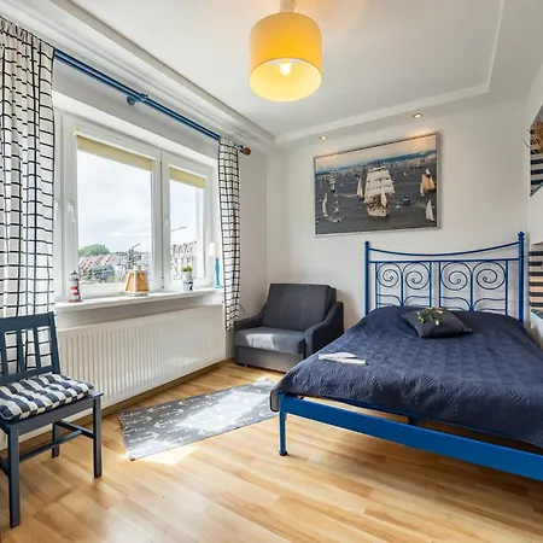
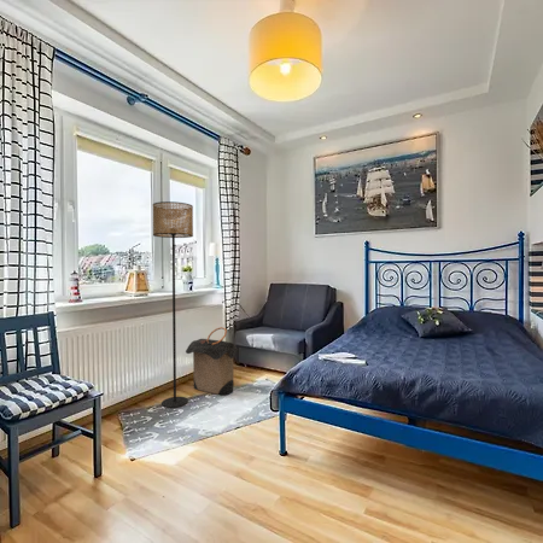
+ laundry hamper (211, 358)
+ floor lamp (174, 304)
